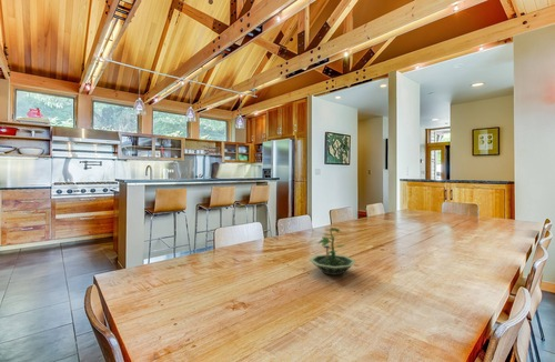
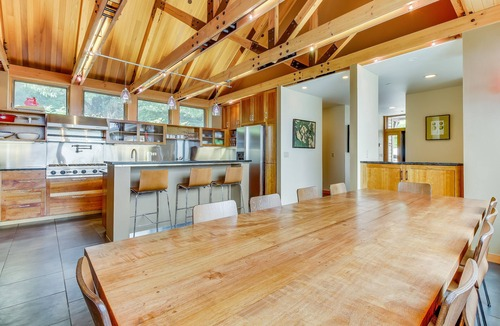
- terrarium (332, 235)
